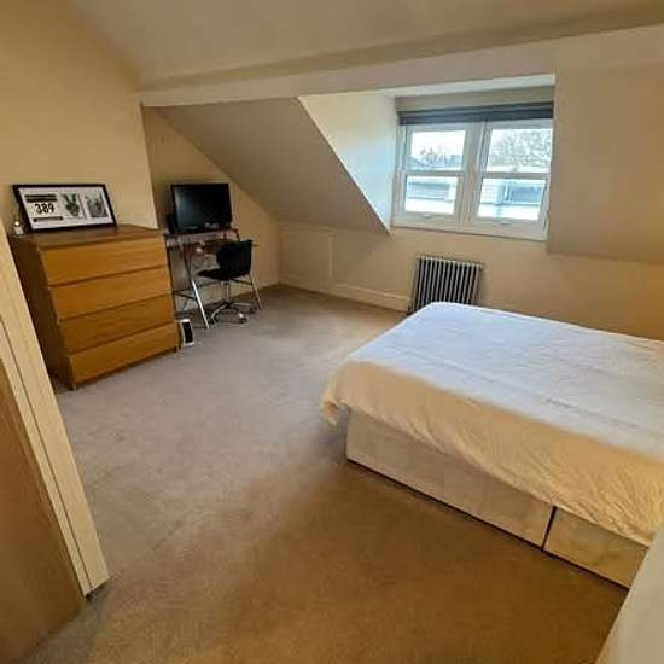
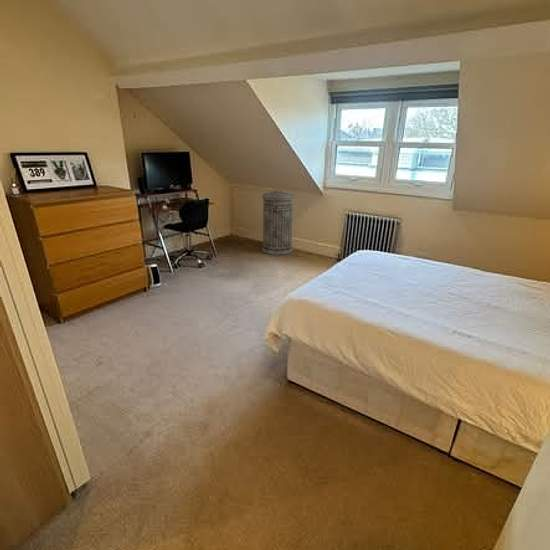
+ trash can (277, 220)
